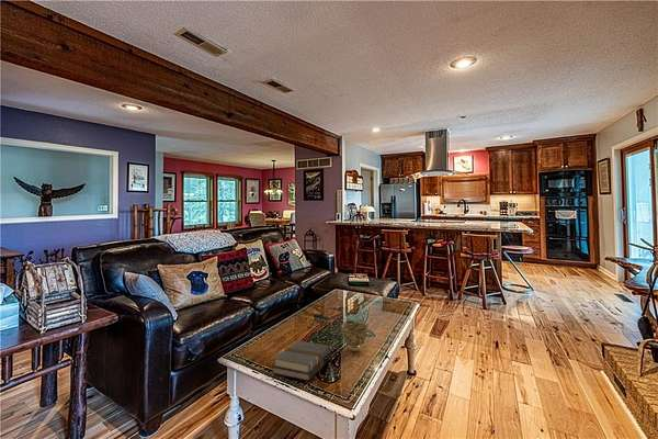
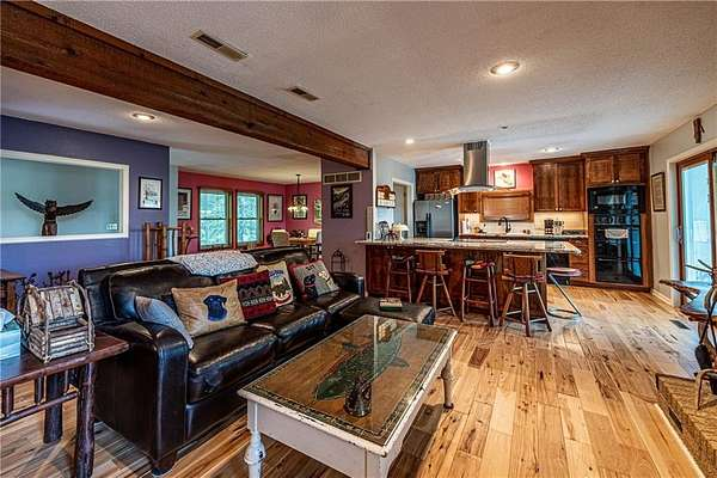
- decorative bowl (354, 337)
- book (303, 358)
